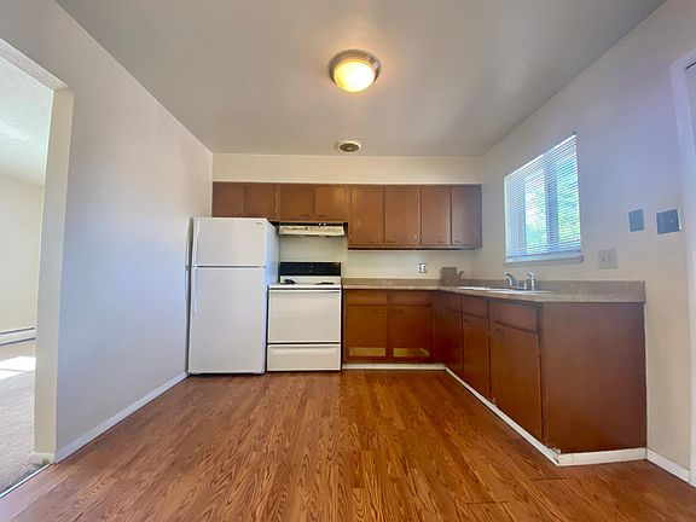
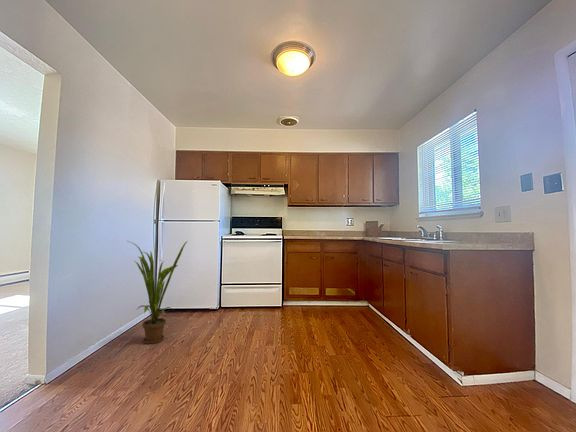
+ house plant (149, 290)
